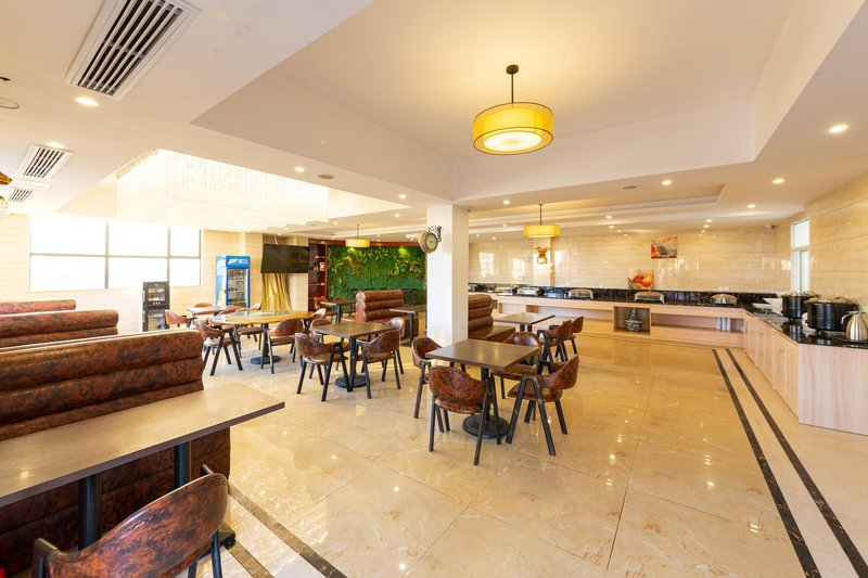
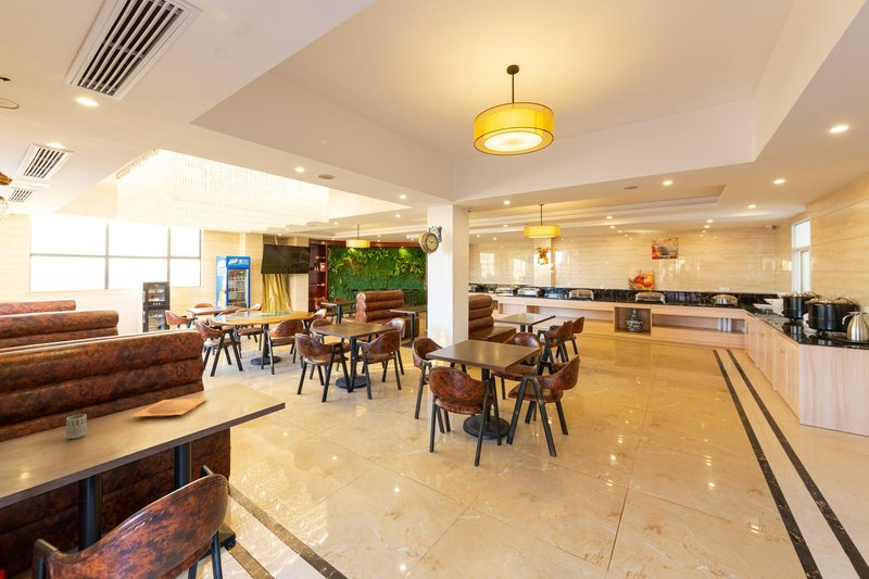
+ cup (76, 426)
+ plate (172, 405)
